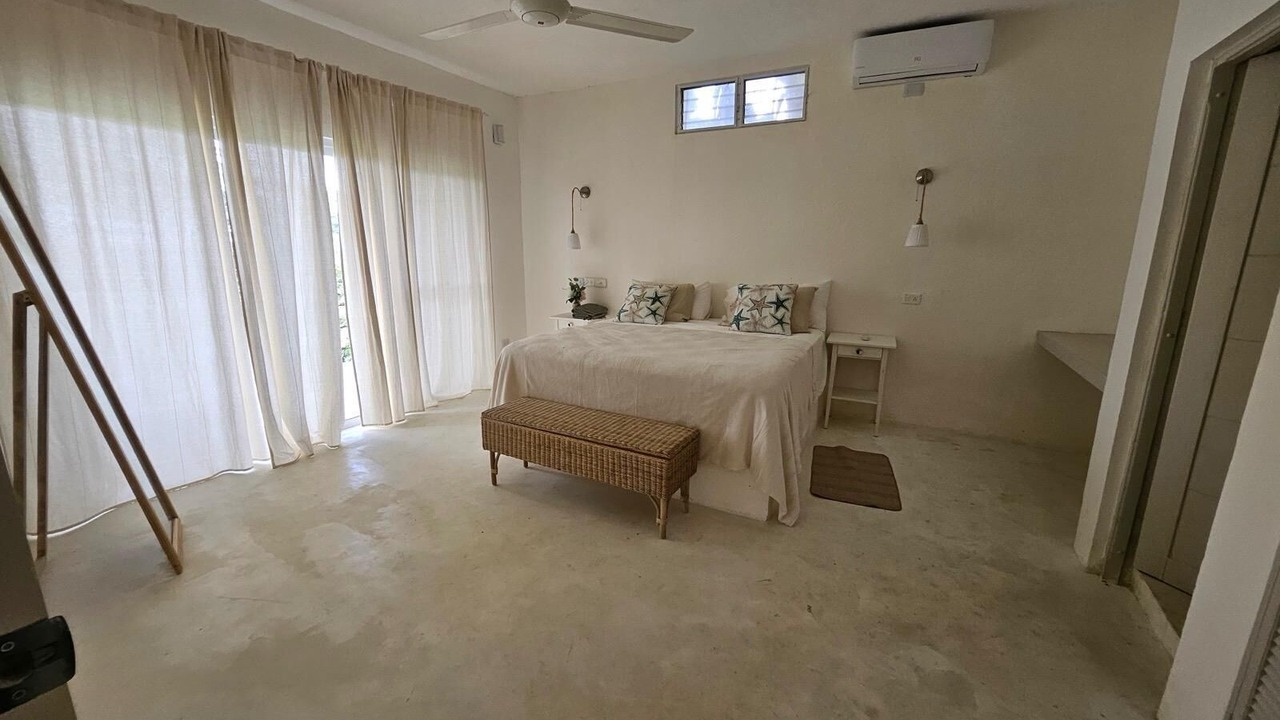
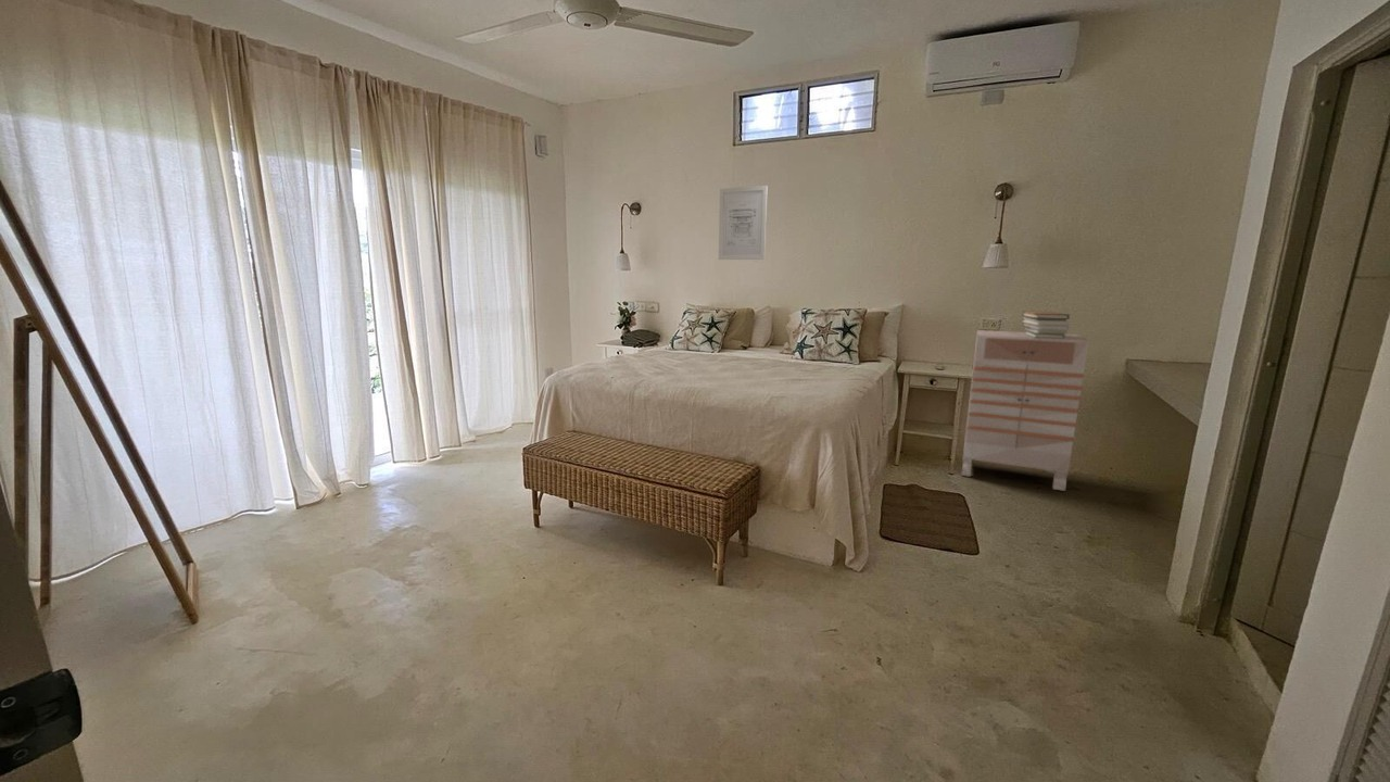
+ wall art (742, 224)
+ book stack (1044, 324)
+ dresser (1019, 406)
